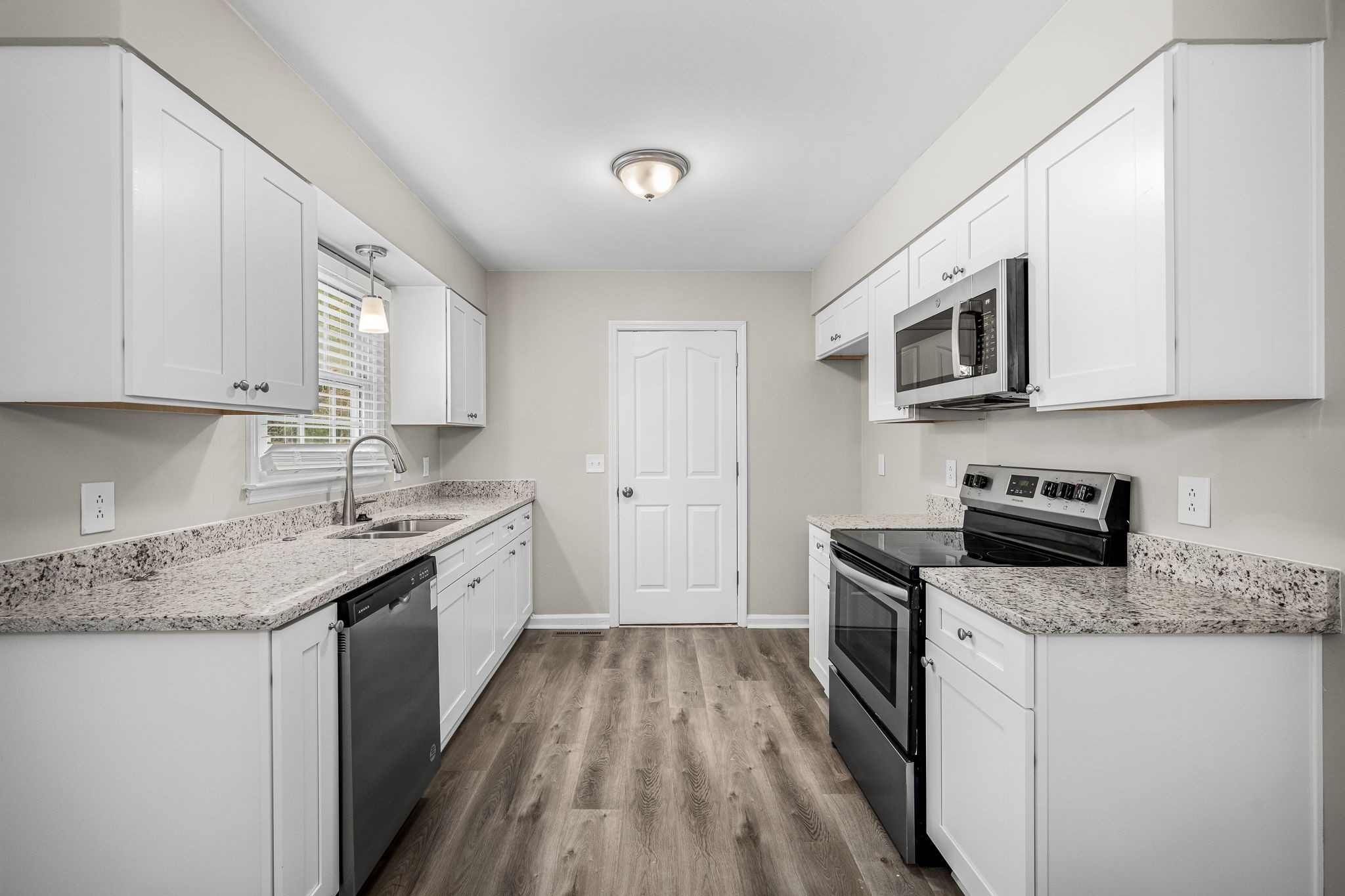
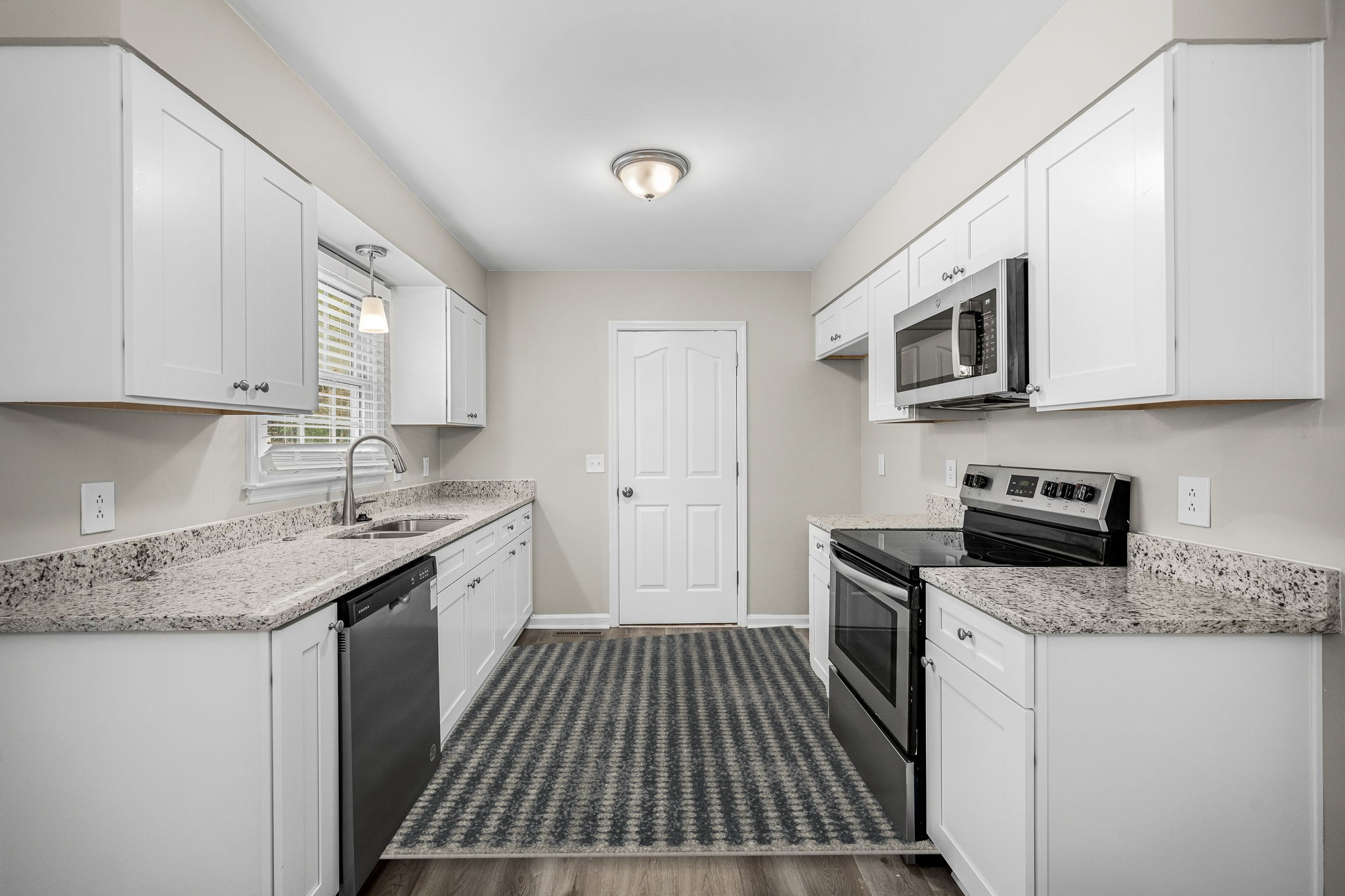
+ rug (560, 696)
